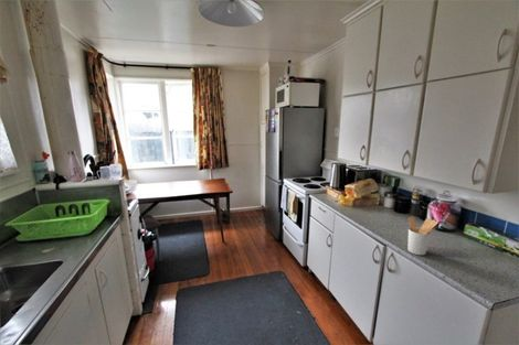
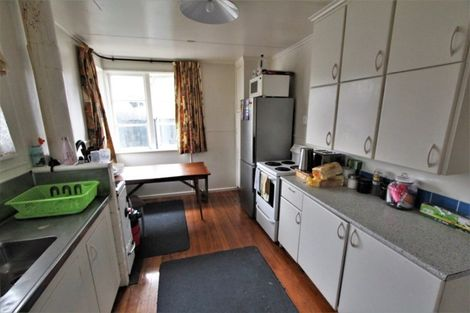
- utensil holder (422, 235)
